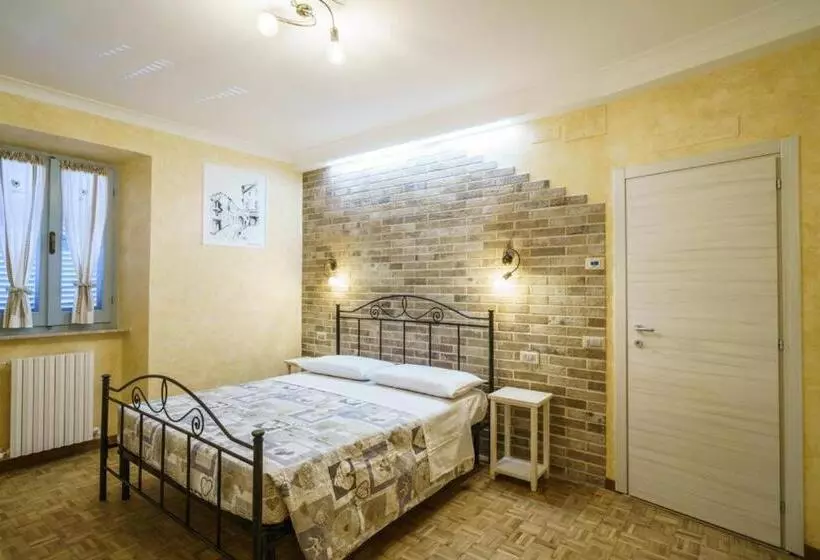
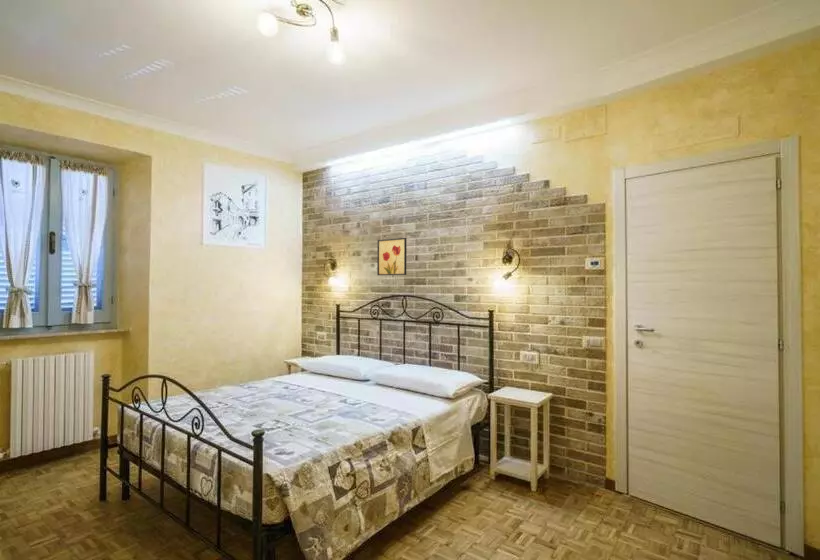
+ wall art (392, 257)
